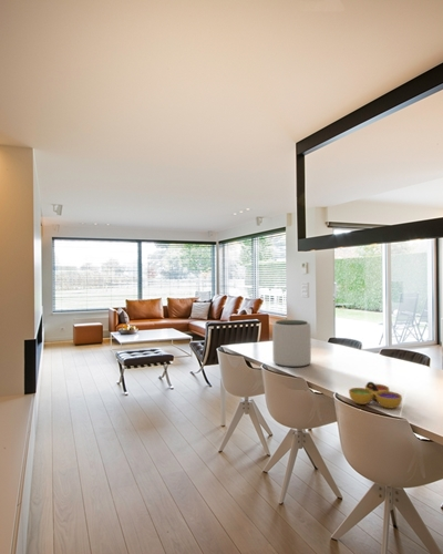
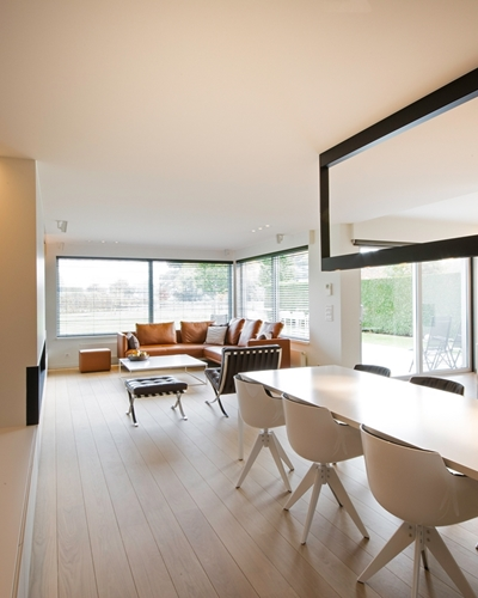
- decorative bowl (375, 391)
- plant pot (291, 342)
